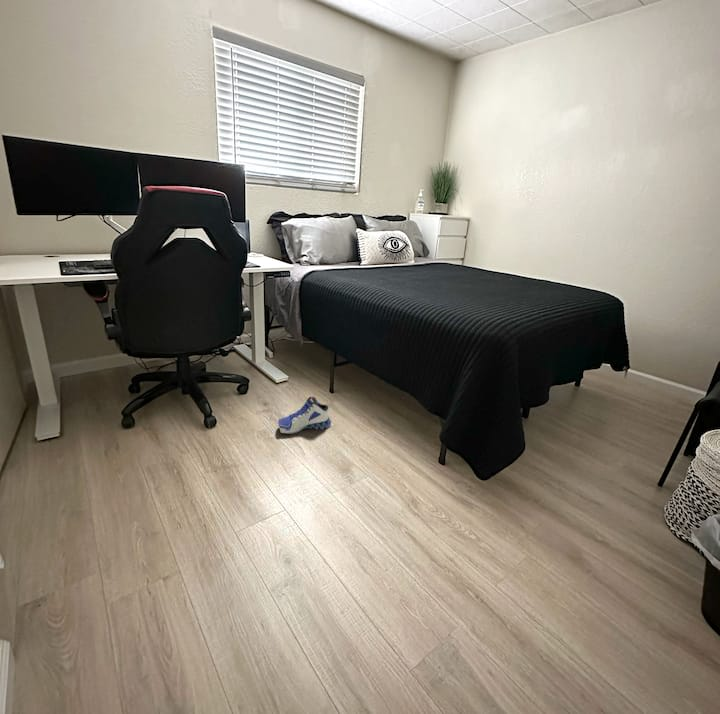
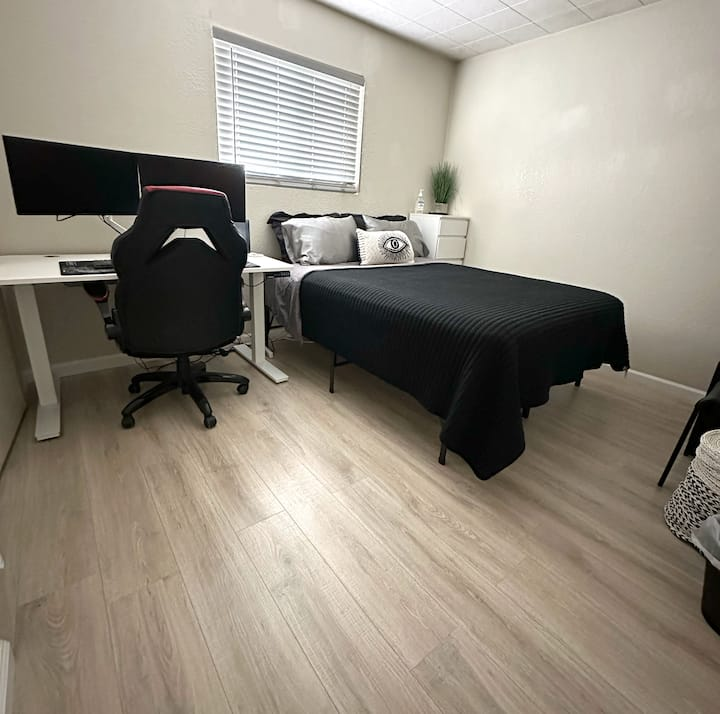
- sneaker (304, 412)
